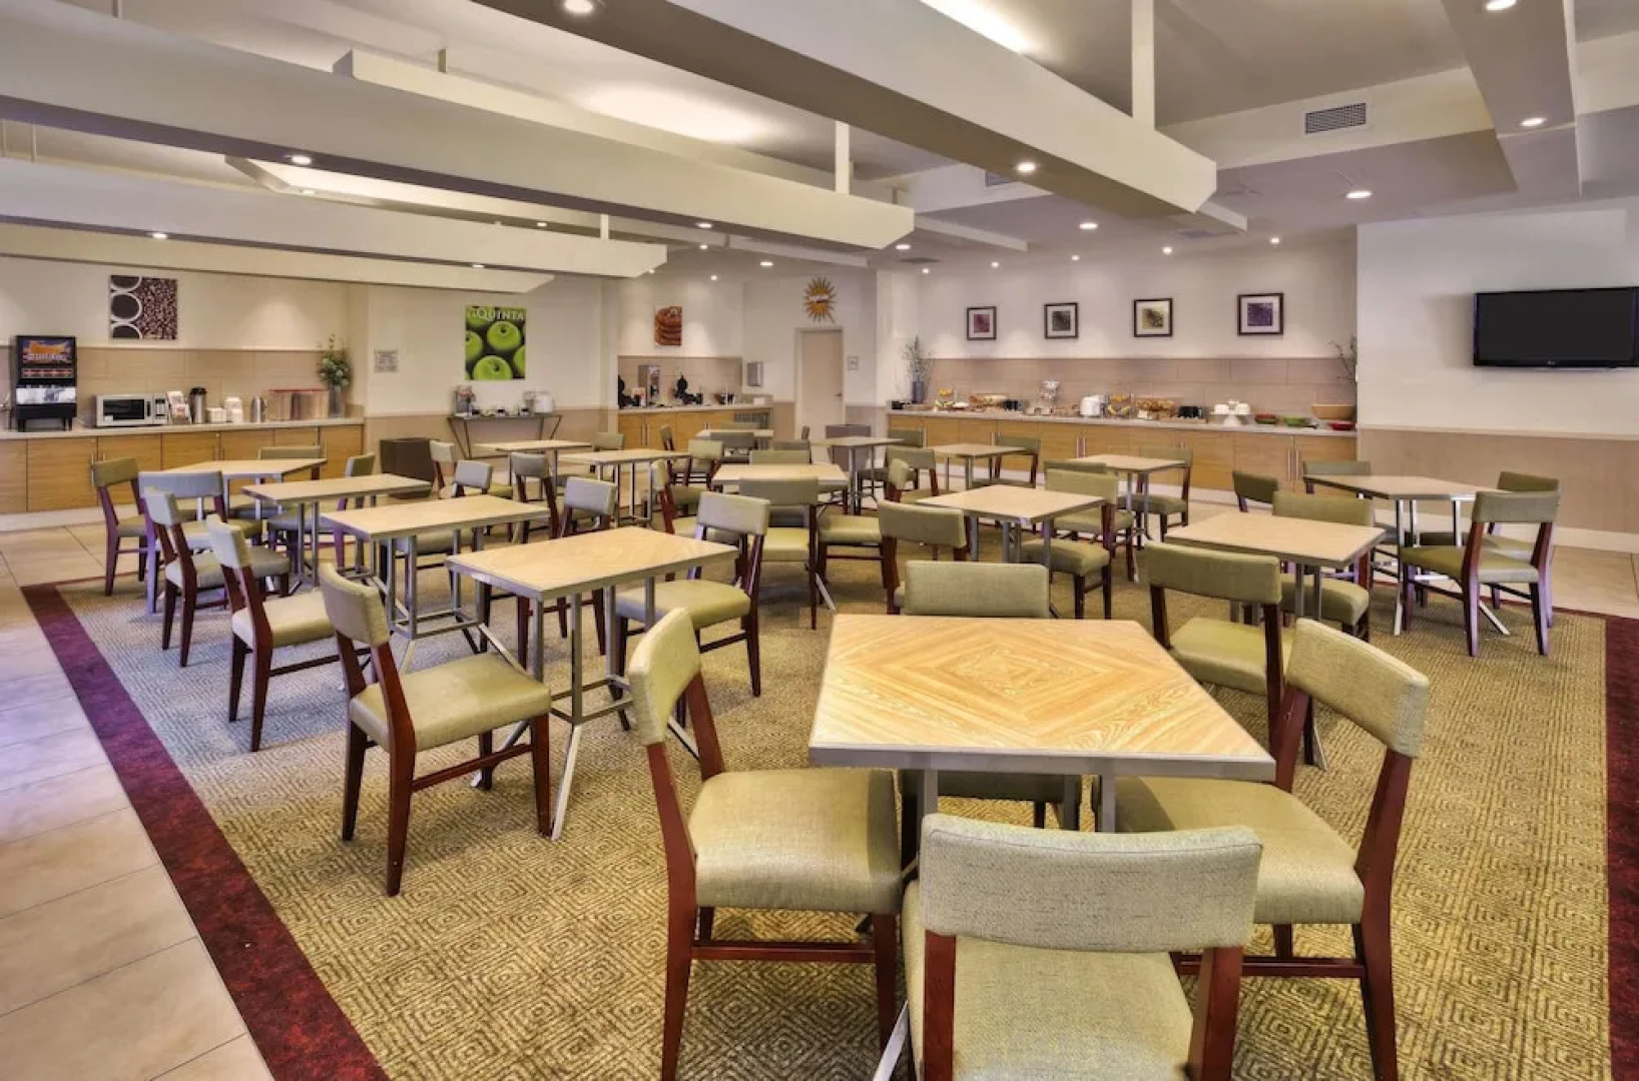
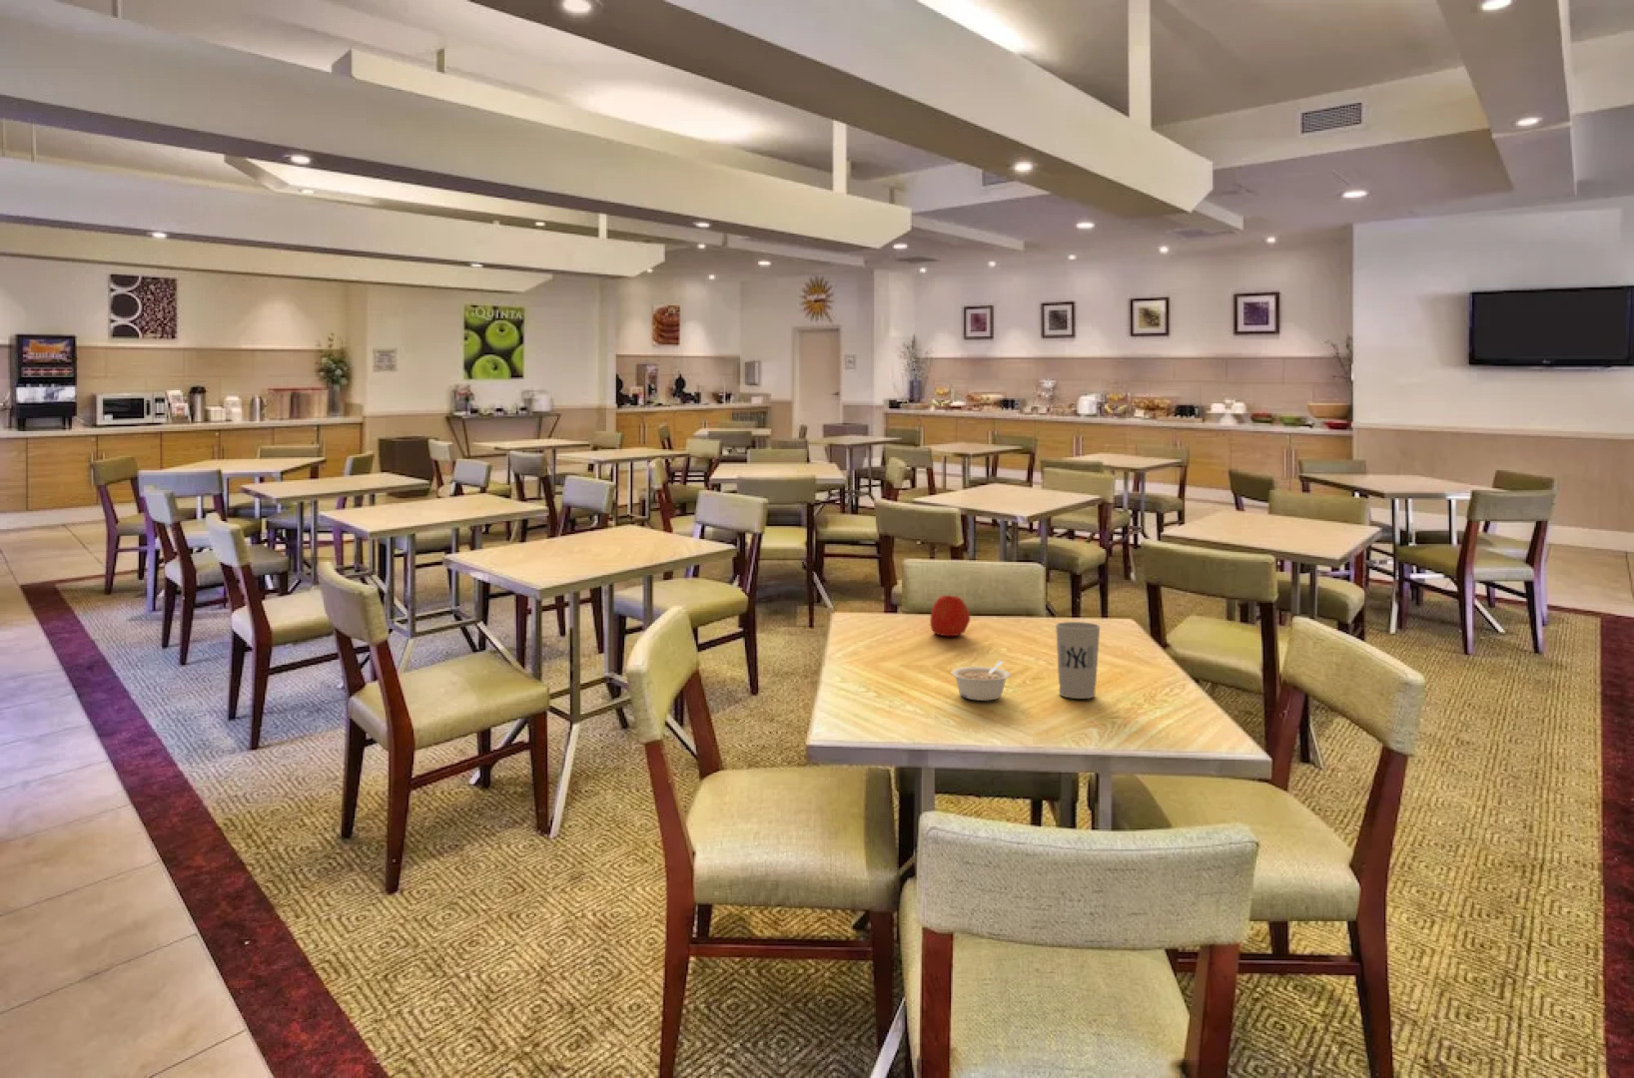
+ cup (1077, 659)
+ legume (979, 681)
+ apple (949, 614)
